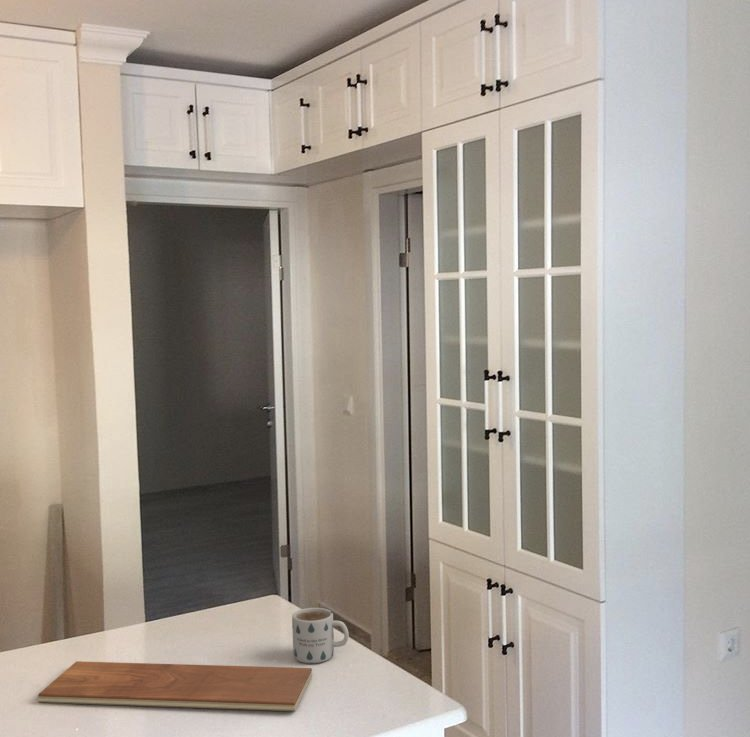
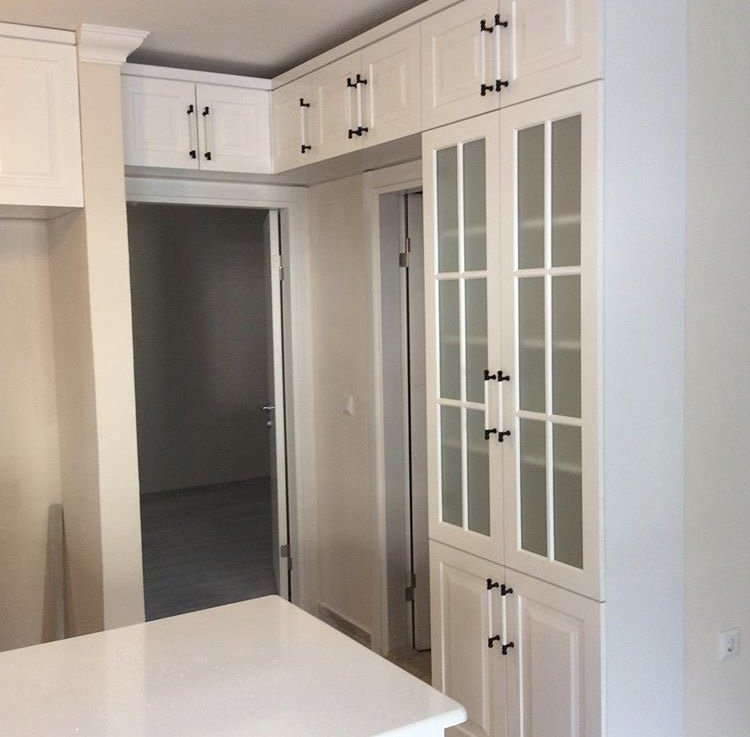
- mug (320, 635)
- chopping board (178, 685)
